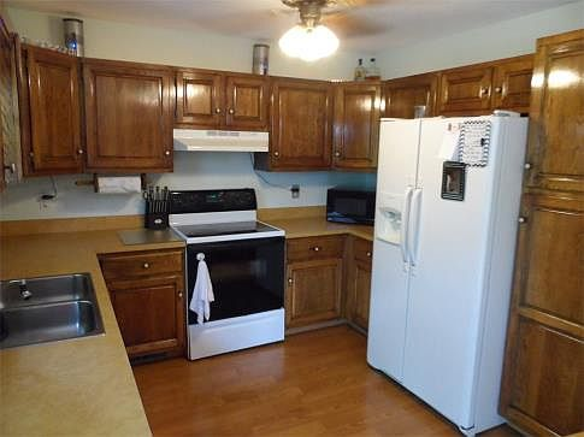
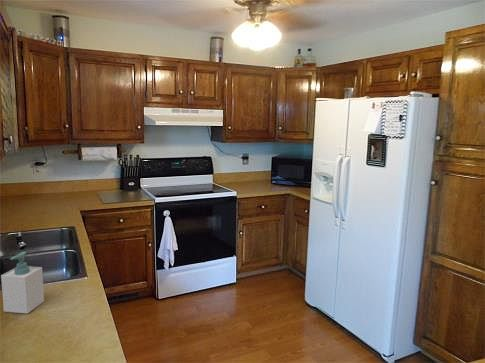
+ soap bottle (22, 280)
